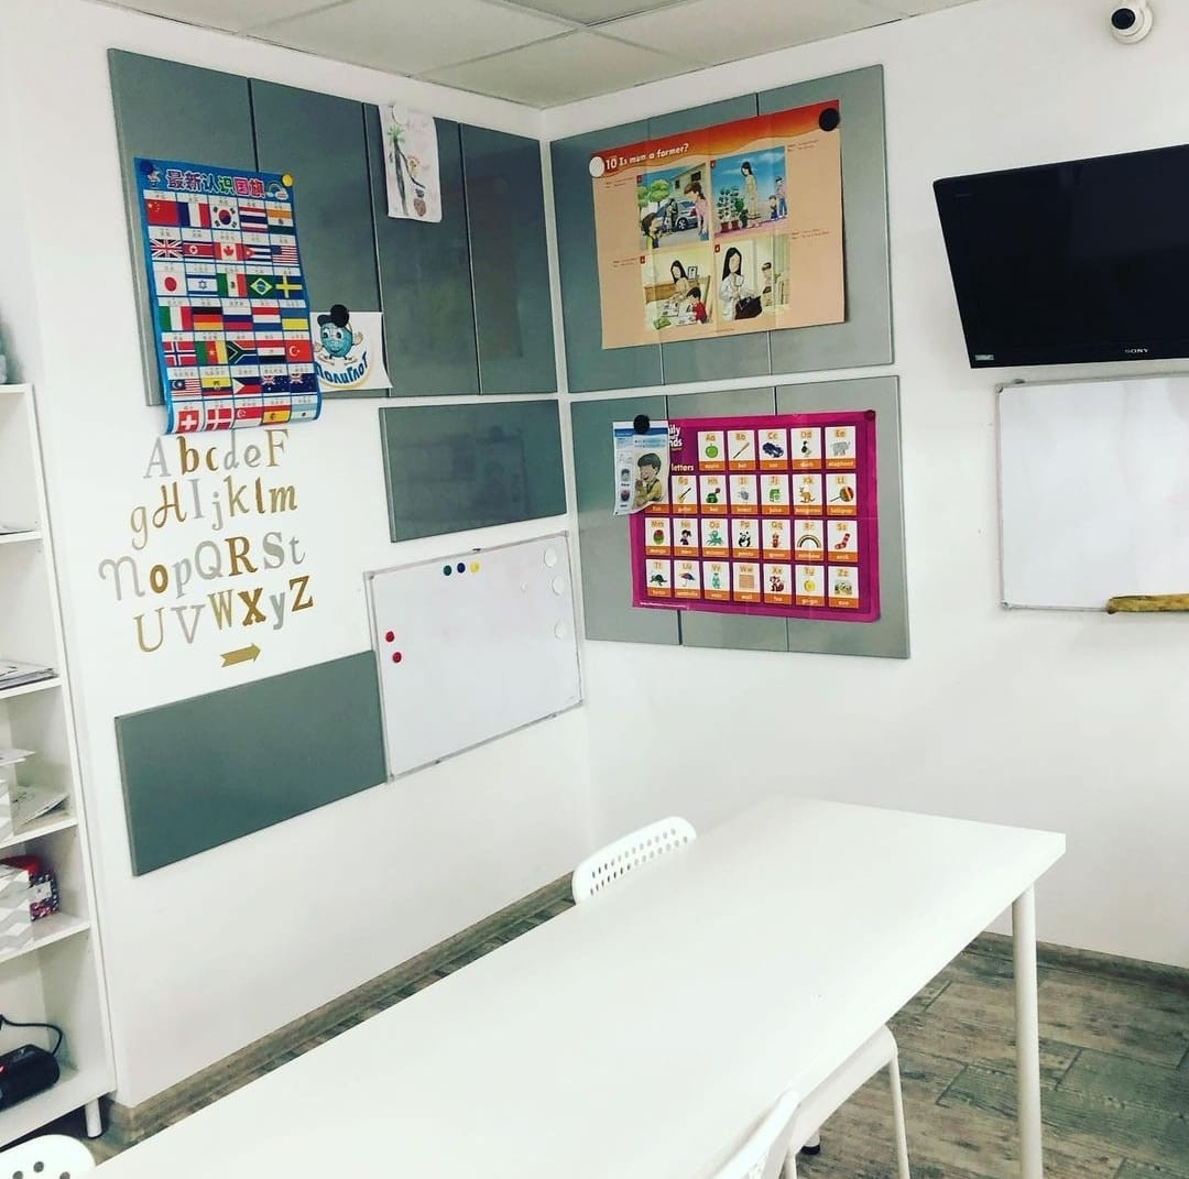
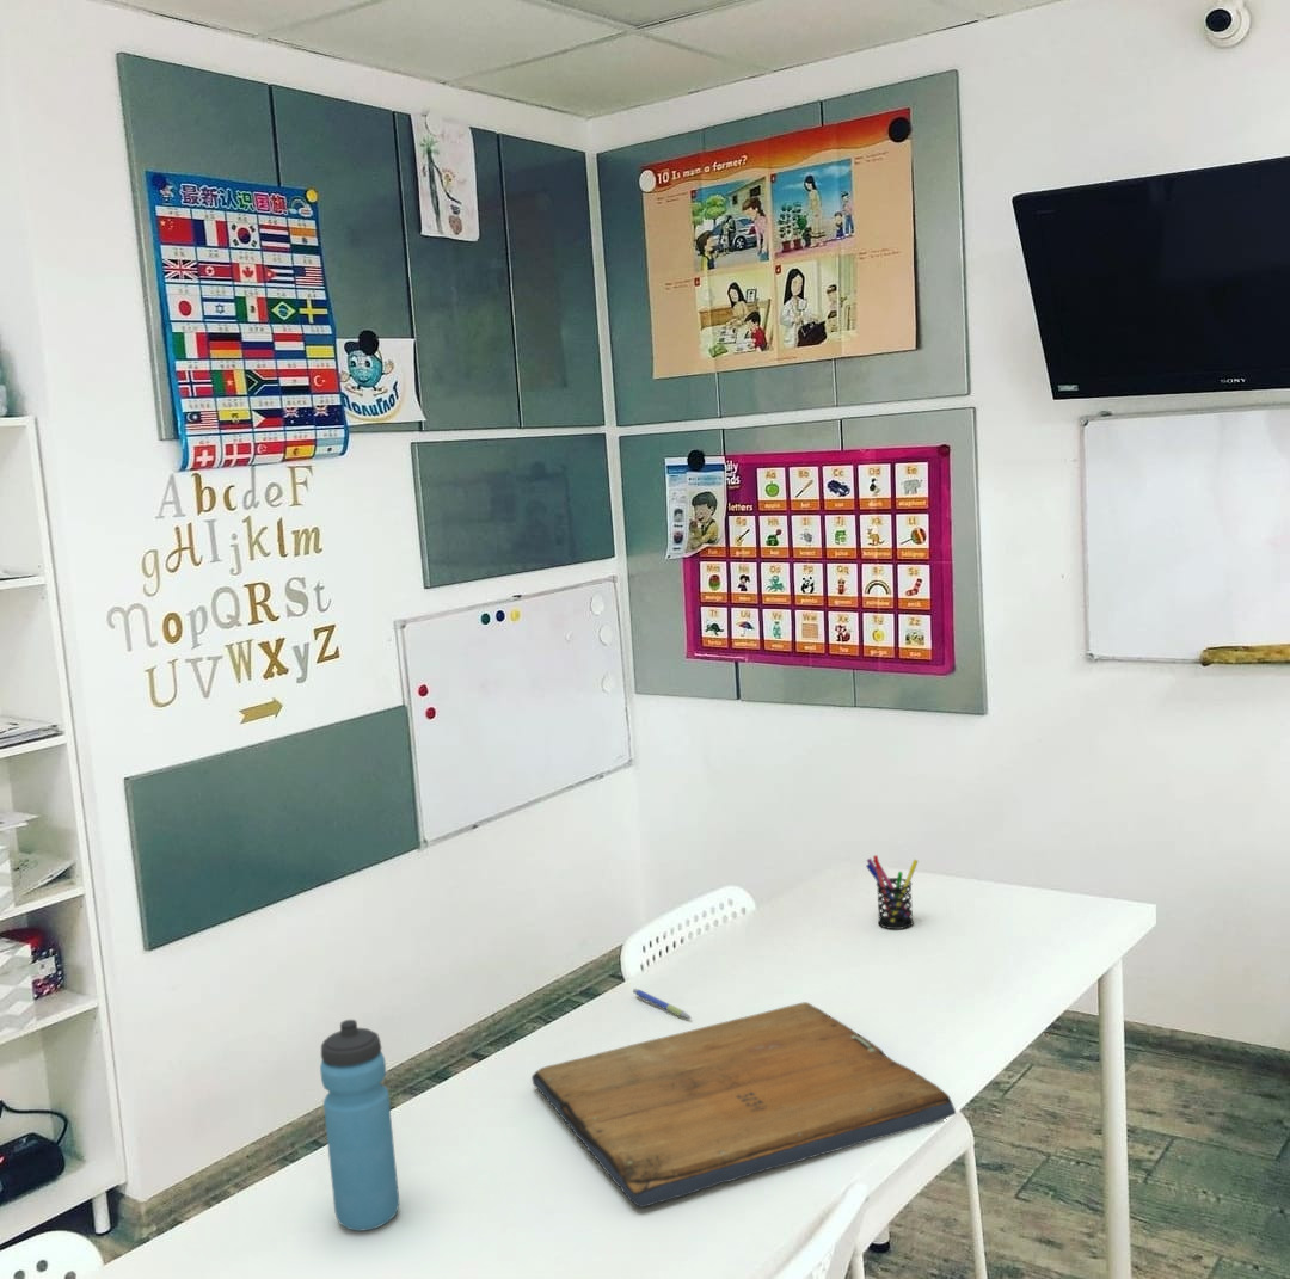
+ pen (662, 1003)
+ pen holder (893, 890)
+ religious icon (732, 1088)
+ water bottle (358, 1120)
